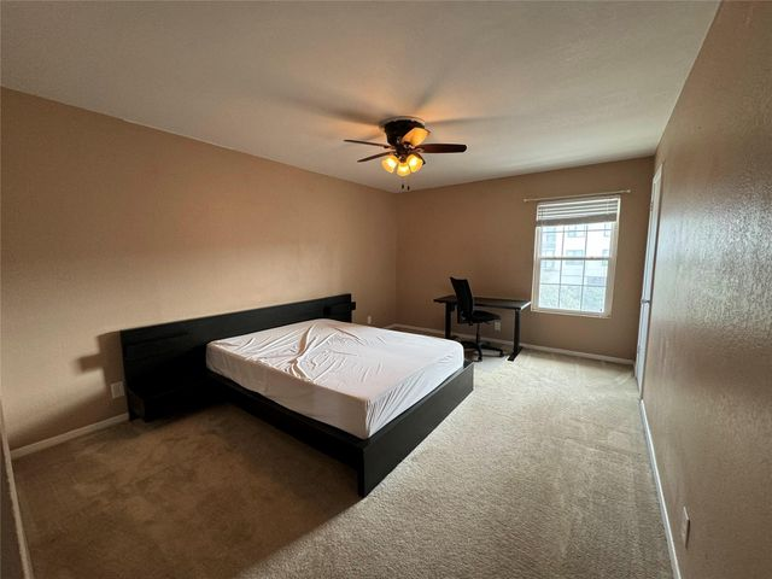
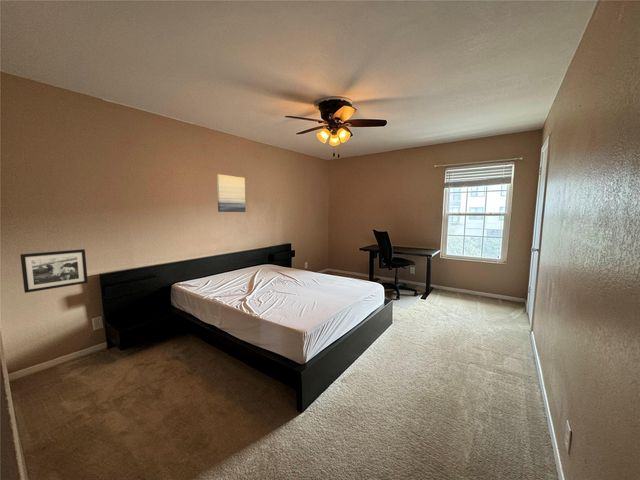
+ wall art (231, 194)
+ picture frame (56, 269)
